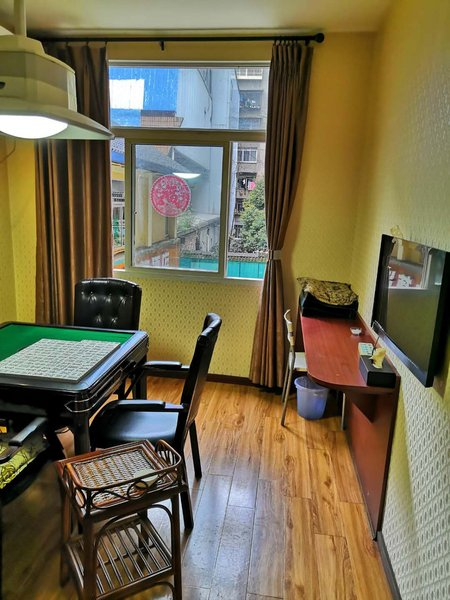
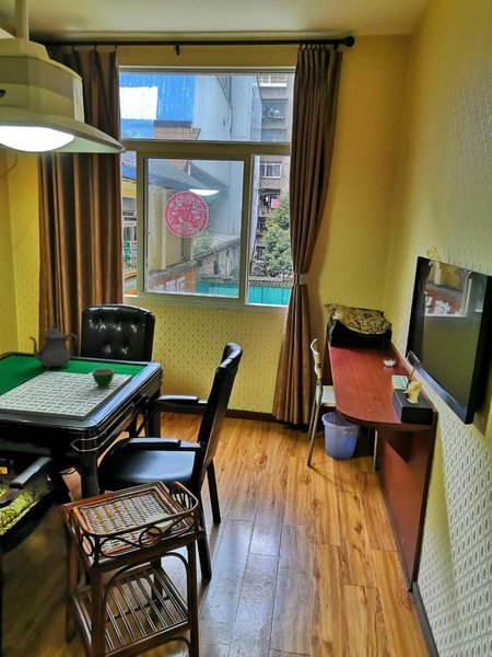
+ teacup (104, 378)
+ teapot (54, 344)
